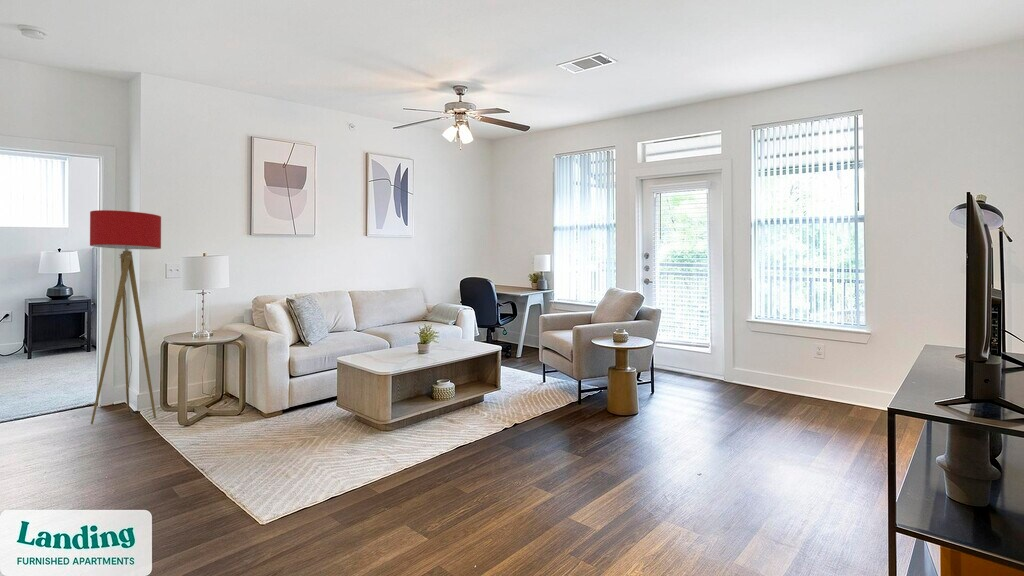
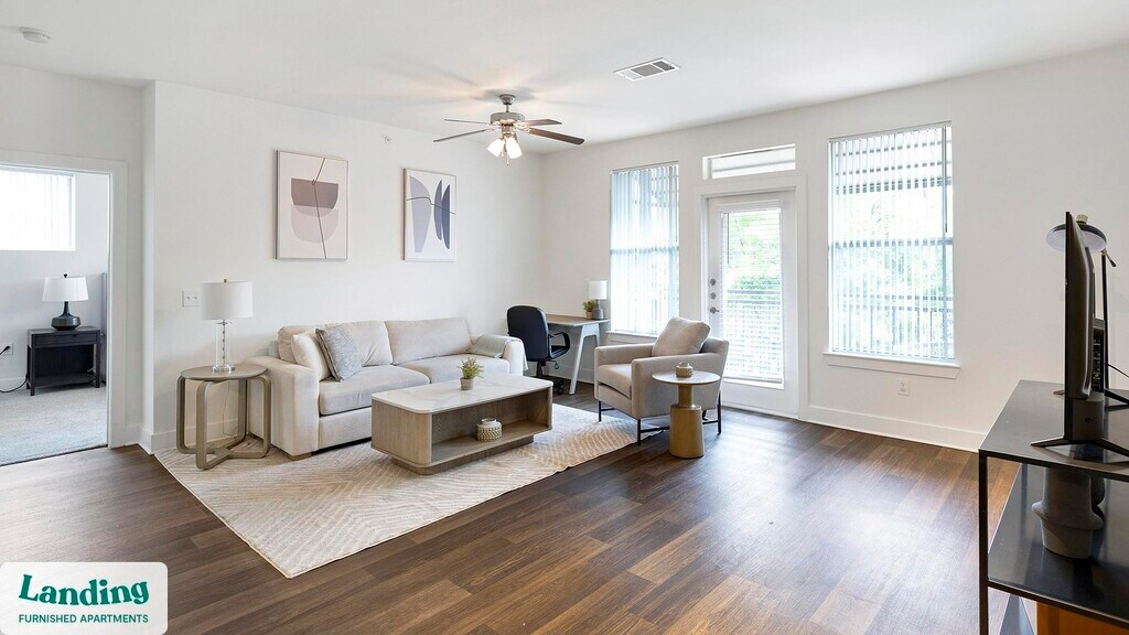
- floor lamp (125, 316)
